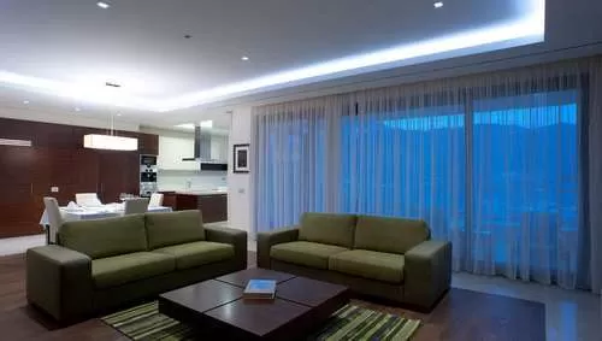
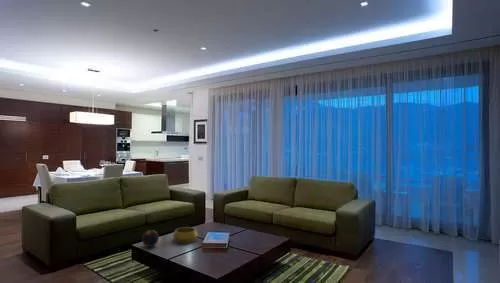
+ decorative bowl (185, 235)
+ decorative orb (150, 238)
